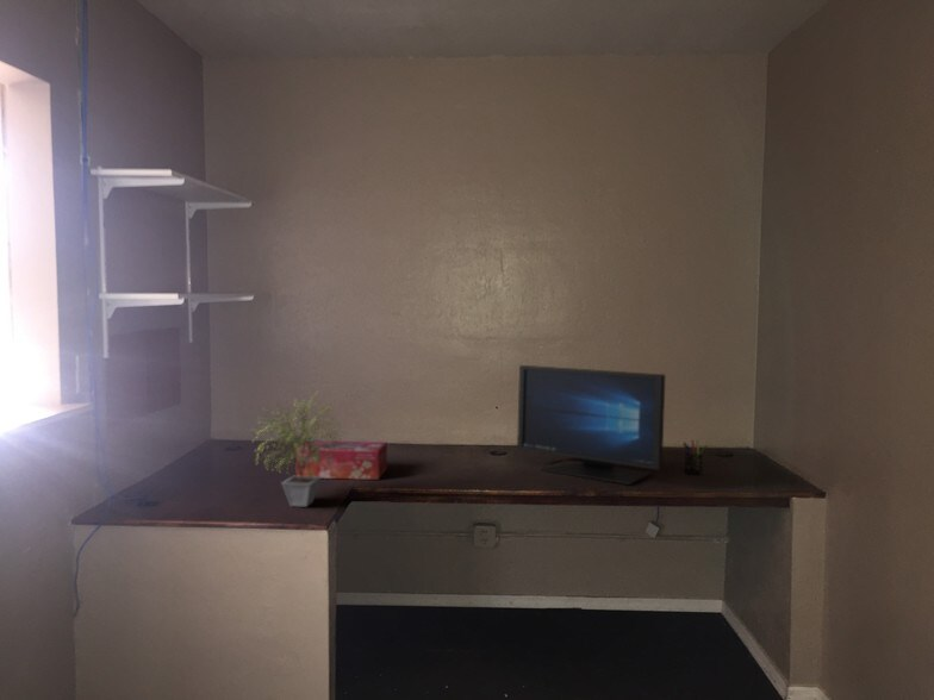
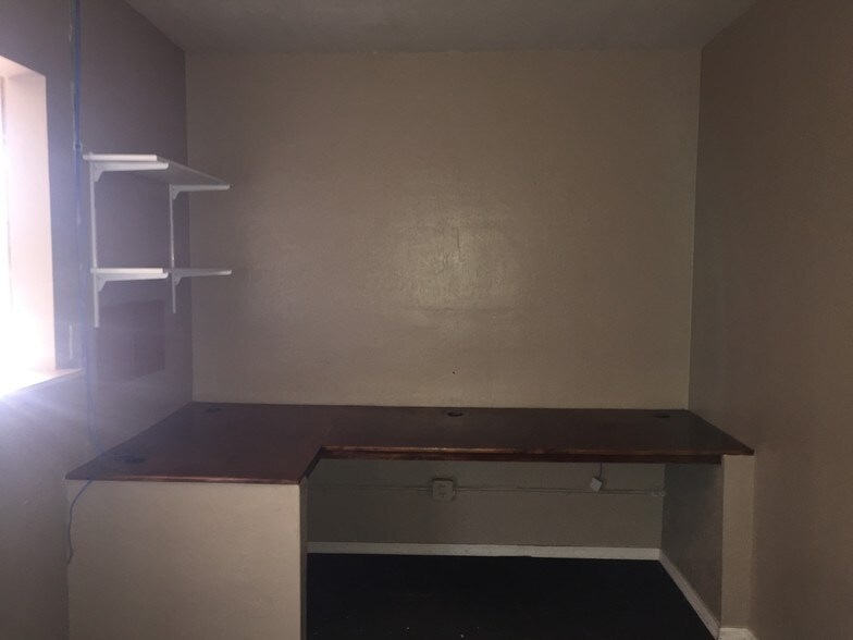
- potted plant (297, 445)
- monitor (596, 420)
- tissue box (342, 458)
- pen holder (695, 455)
